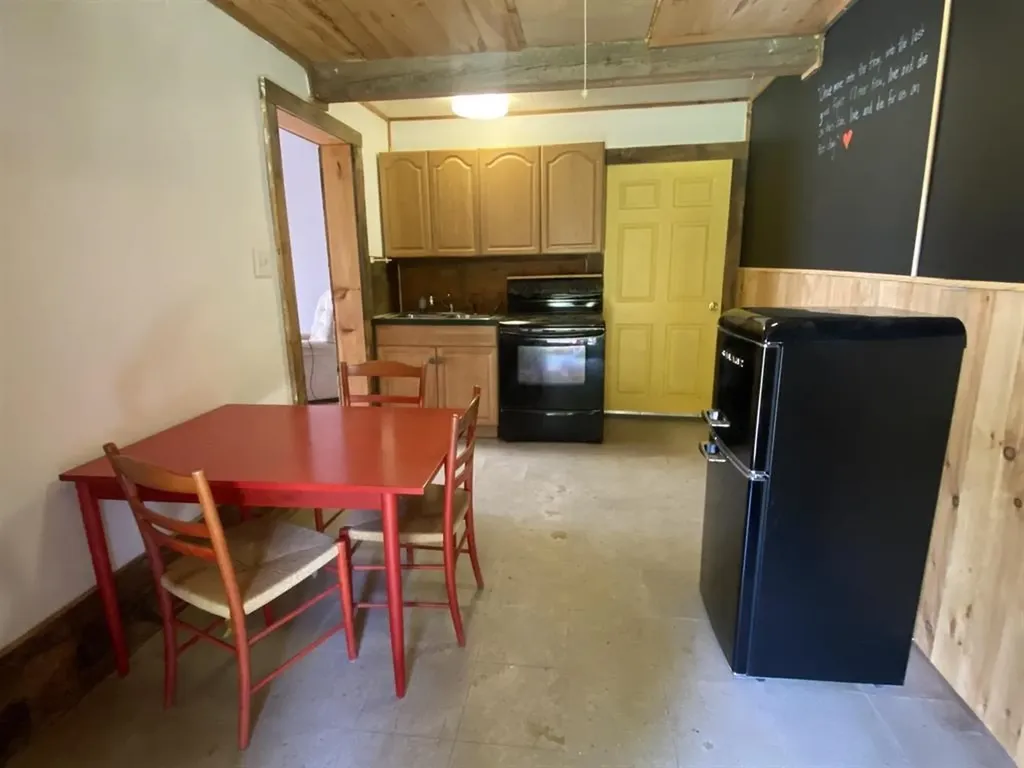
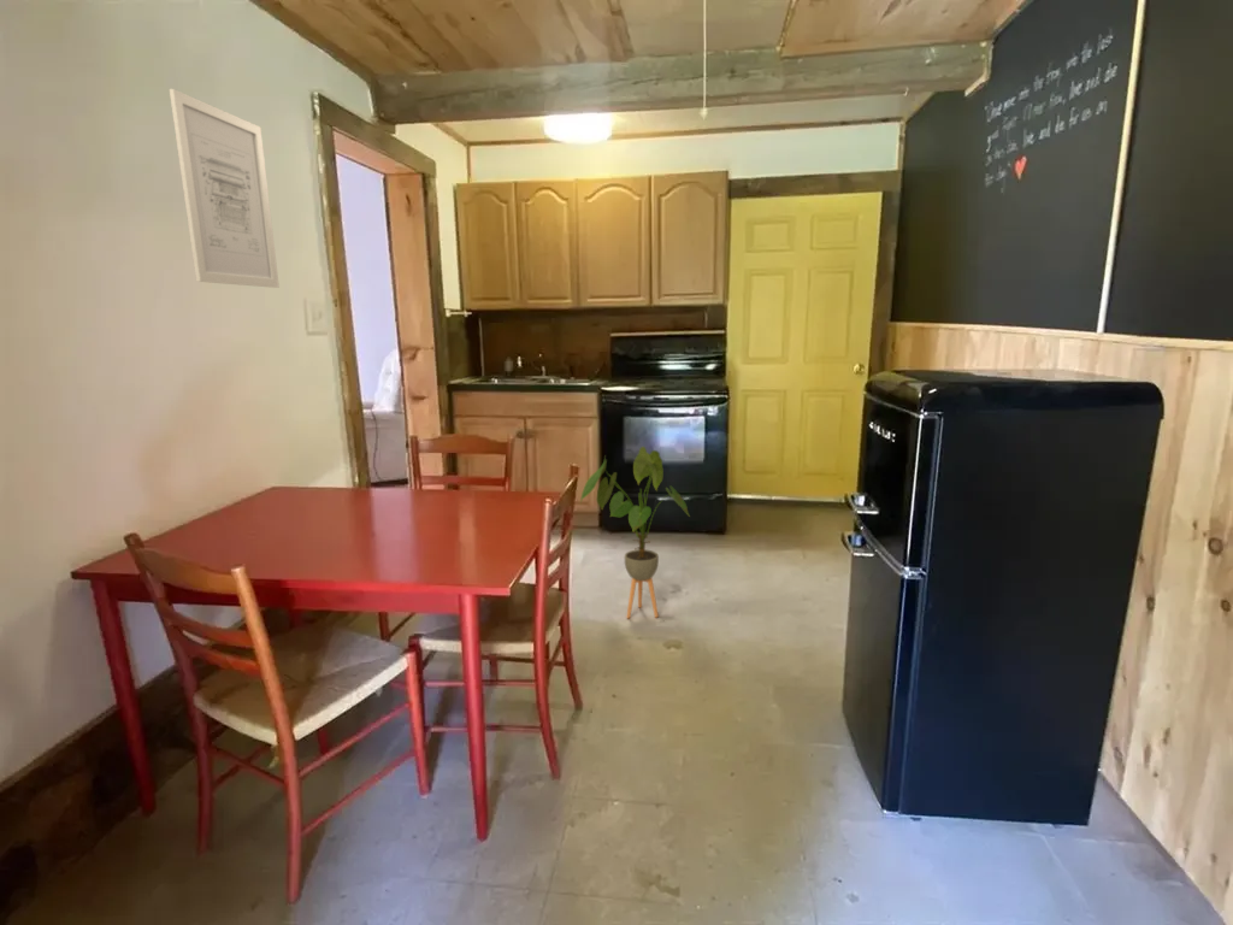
+ wall art (230, 199)
+ house plant (632, 531)
